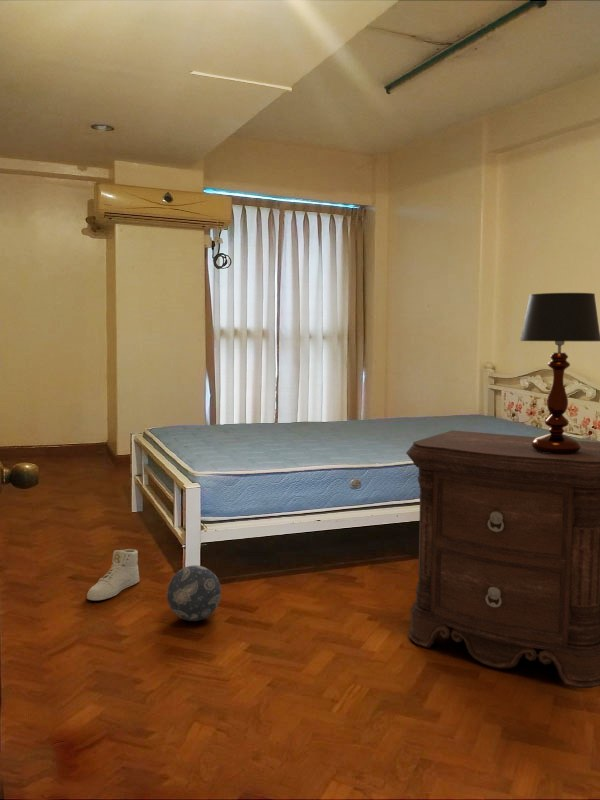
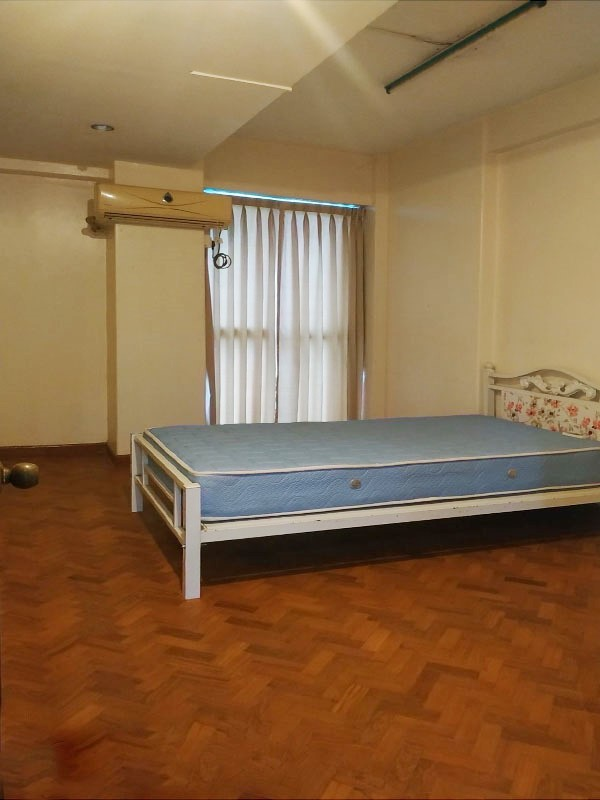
- table lamp (558, 373)
- sneaker (113, 570)
- nightstand (513, 546)
- decorative ball (194, 593)
